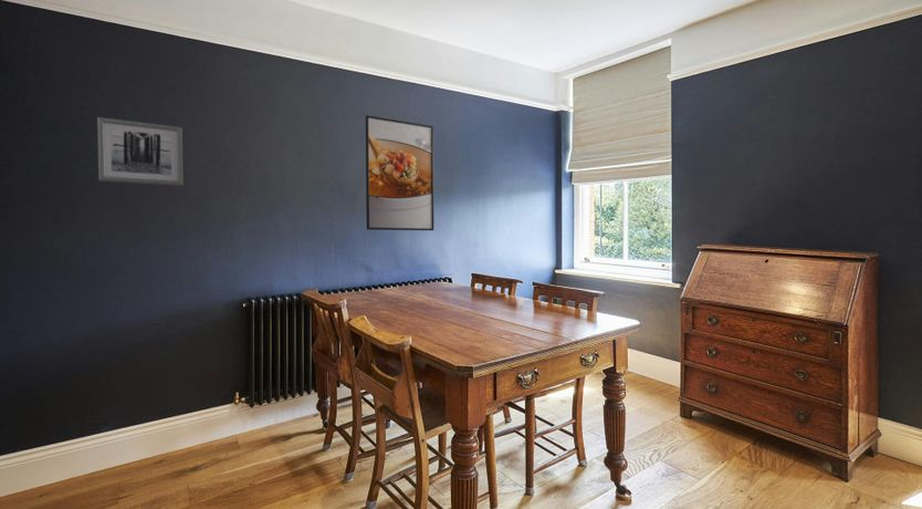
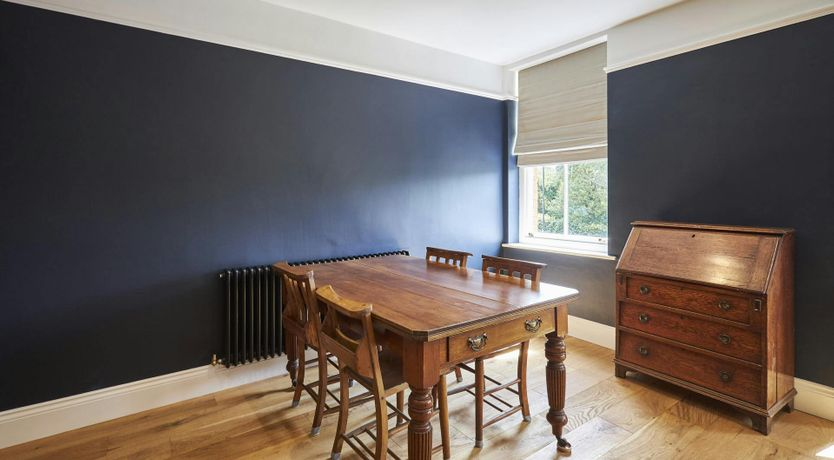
- wall art (142, 153)
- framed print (400, 175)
